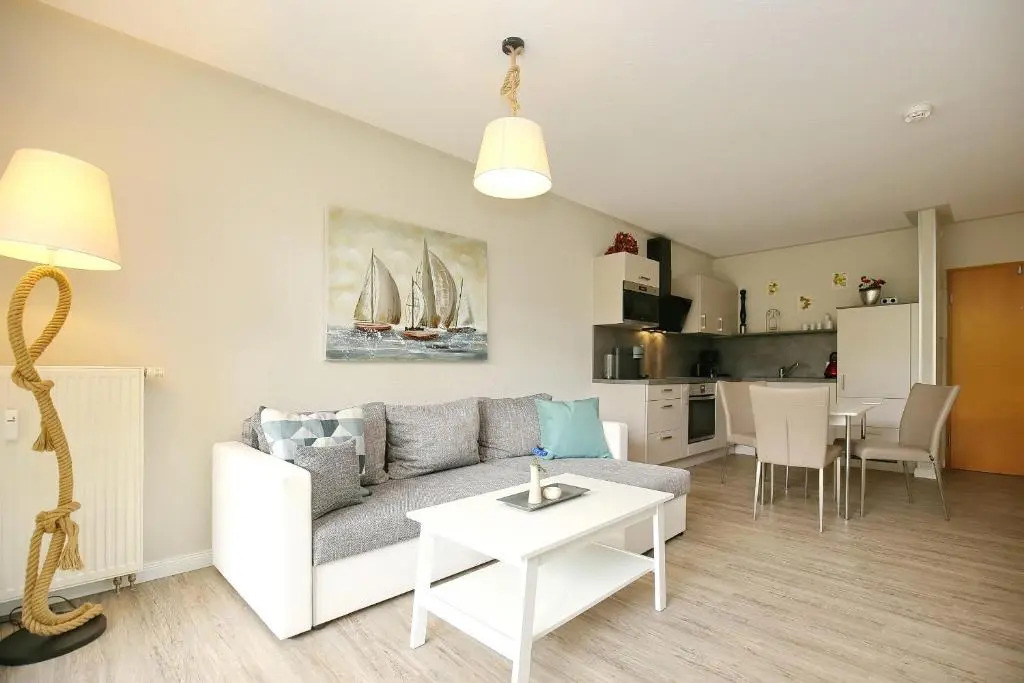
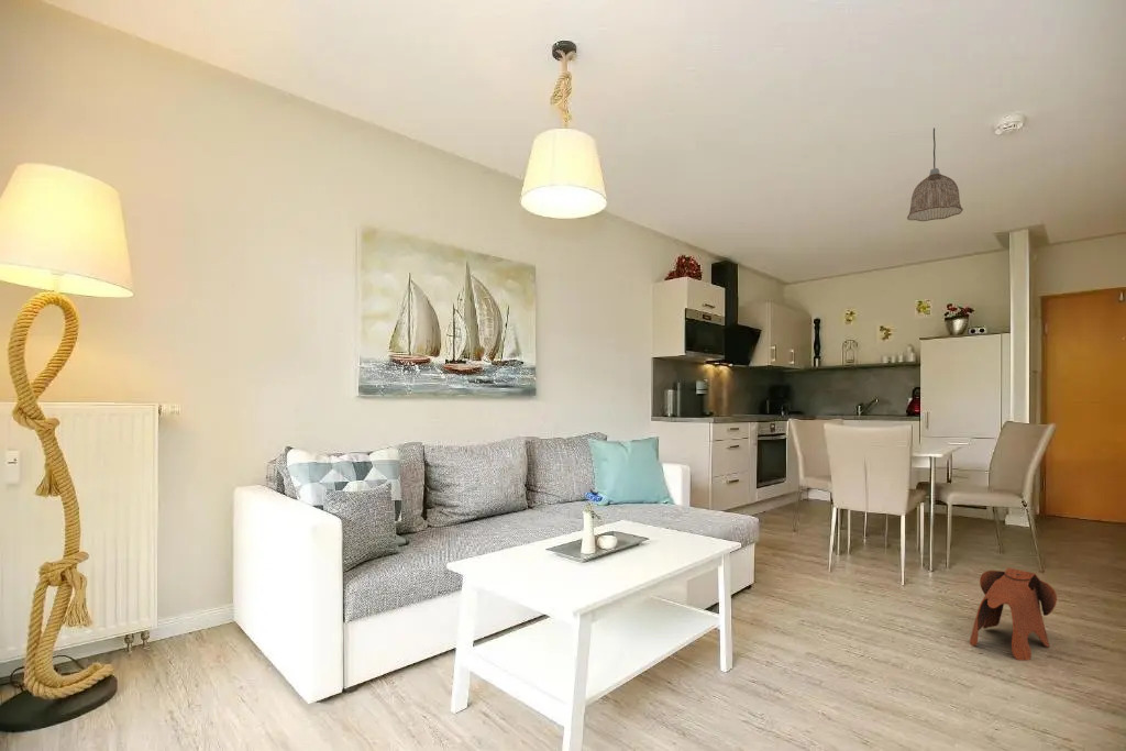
+ pendant lamp (934, 170)
+ toy elephant (1012, 608)
